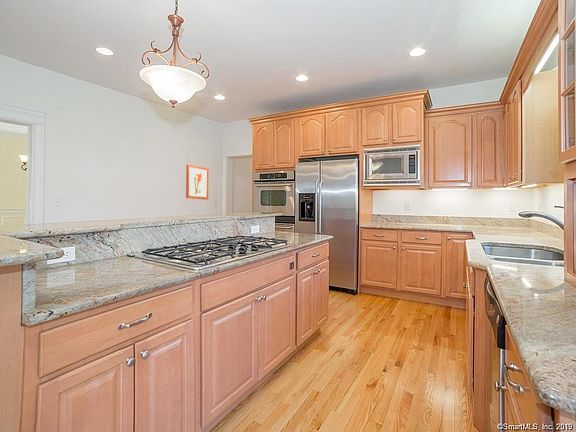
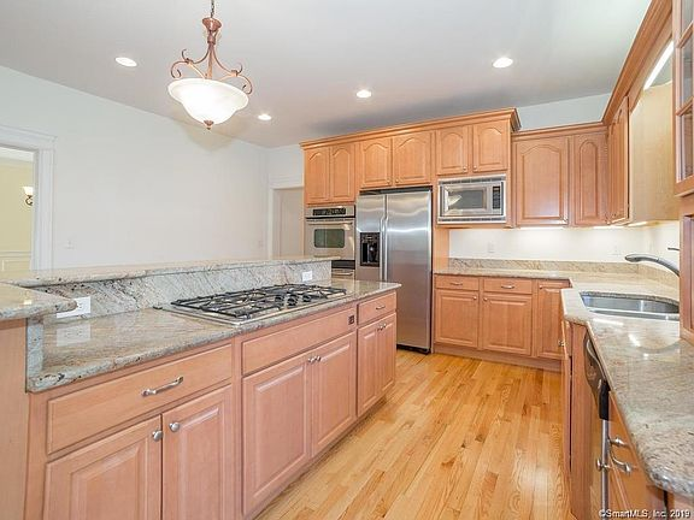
- wall art (197, 182)
